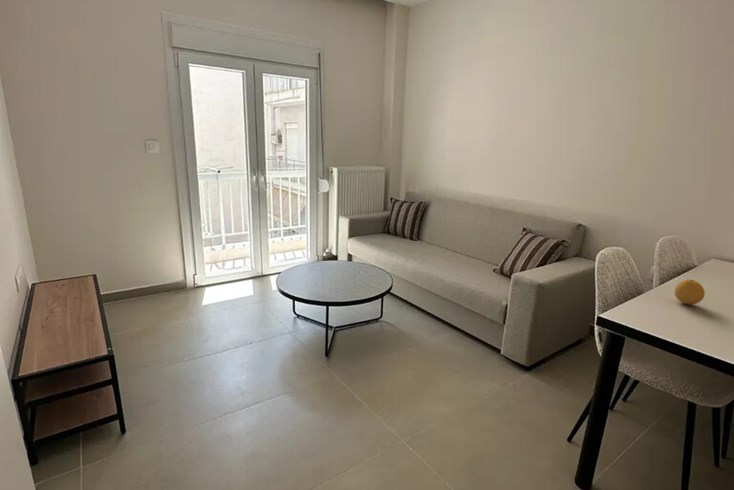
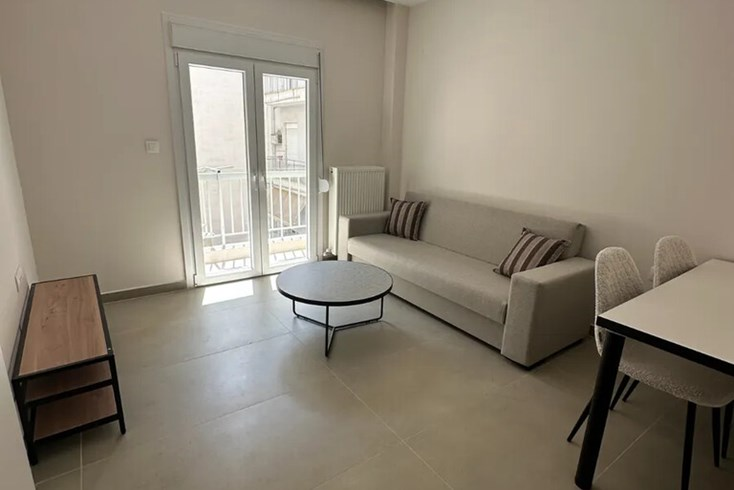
- fruit (689, 291)
